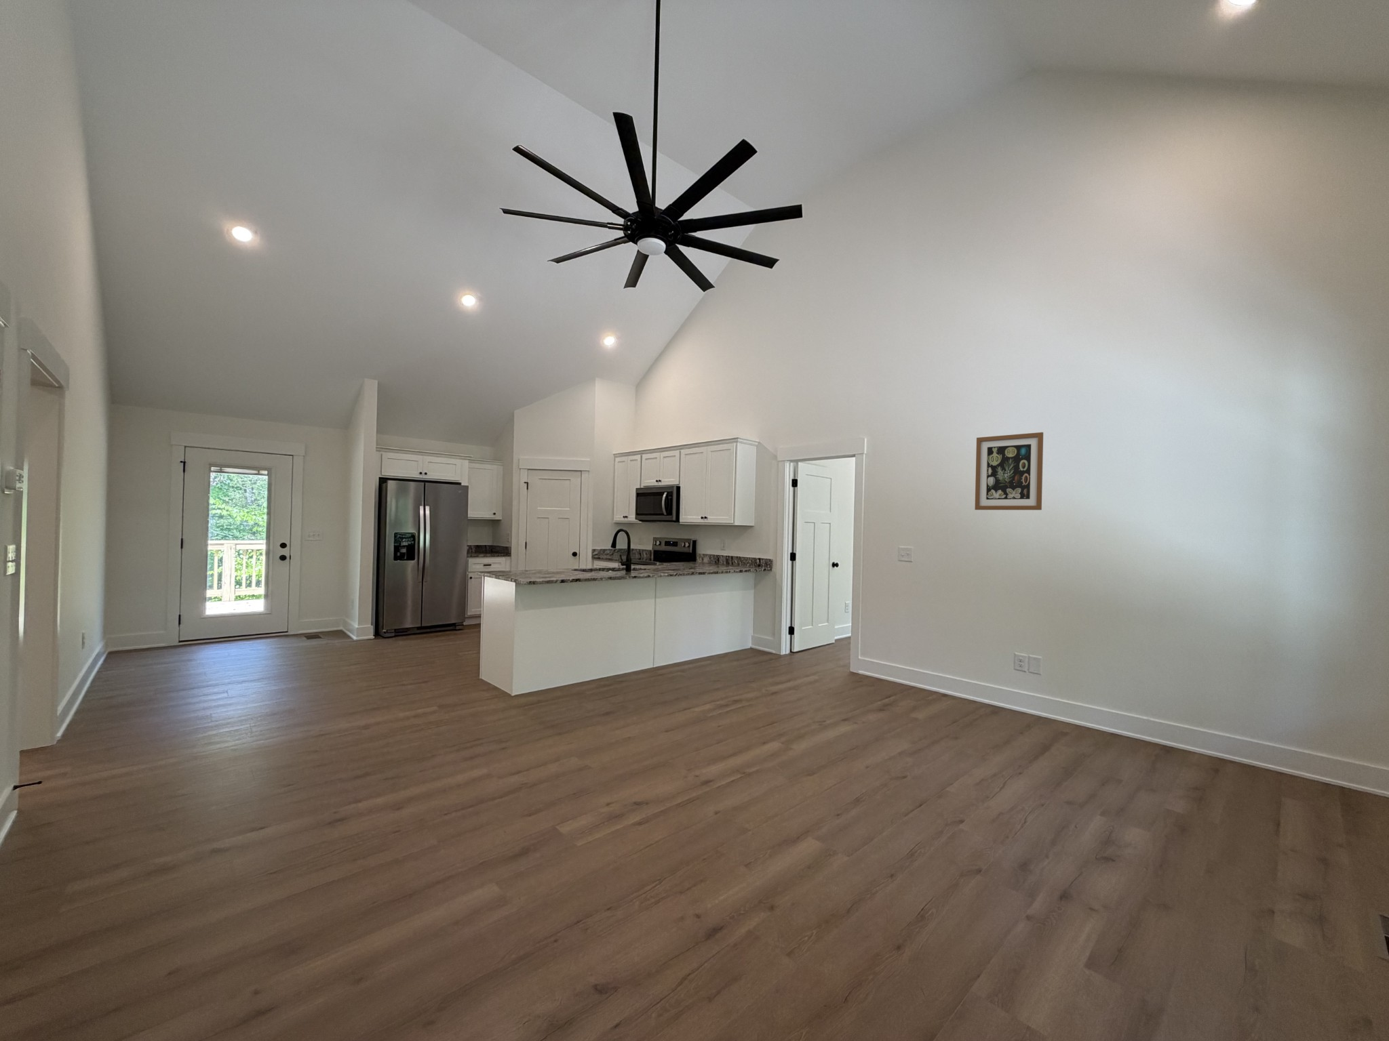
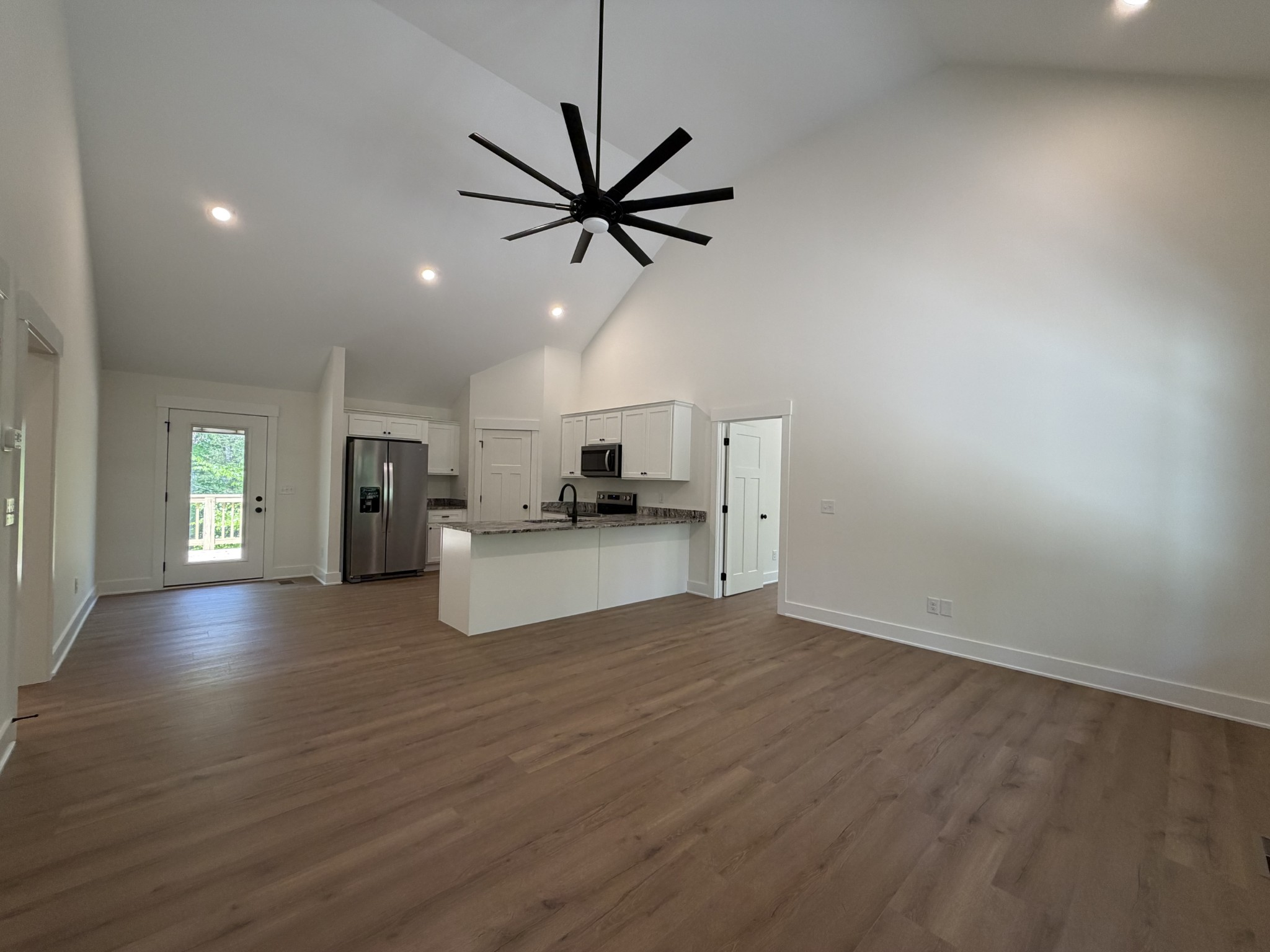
- wall art (1007, 472)
